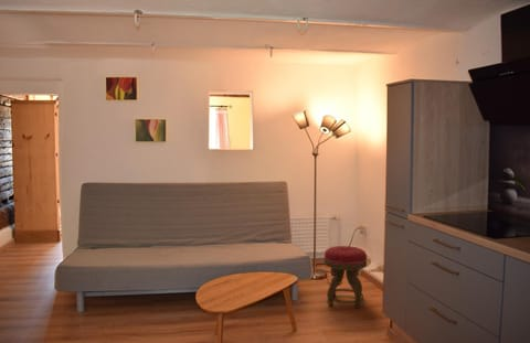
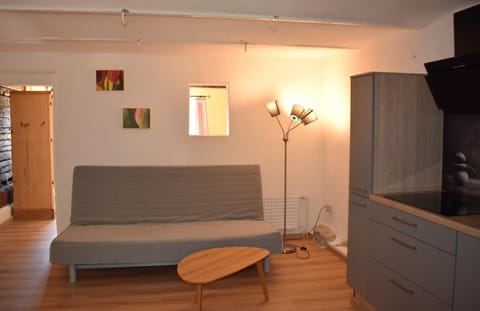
- stool (346, 275)
